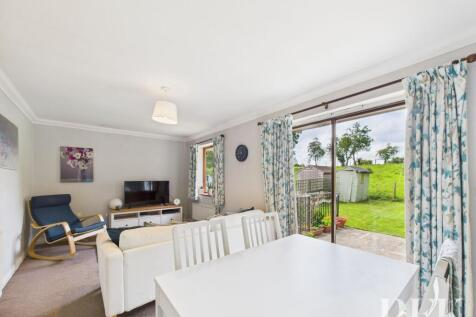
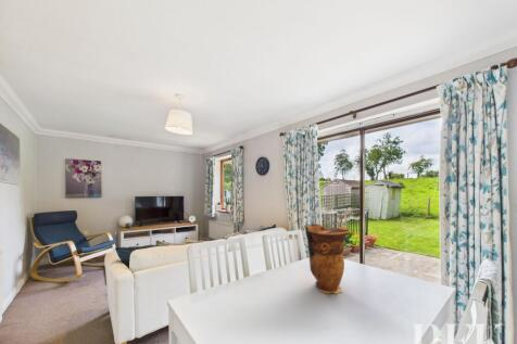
+ decorative vase (326, 256)
